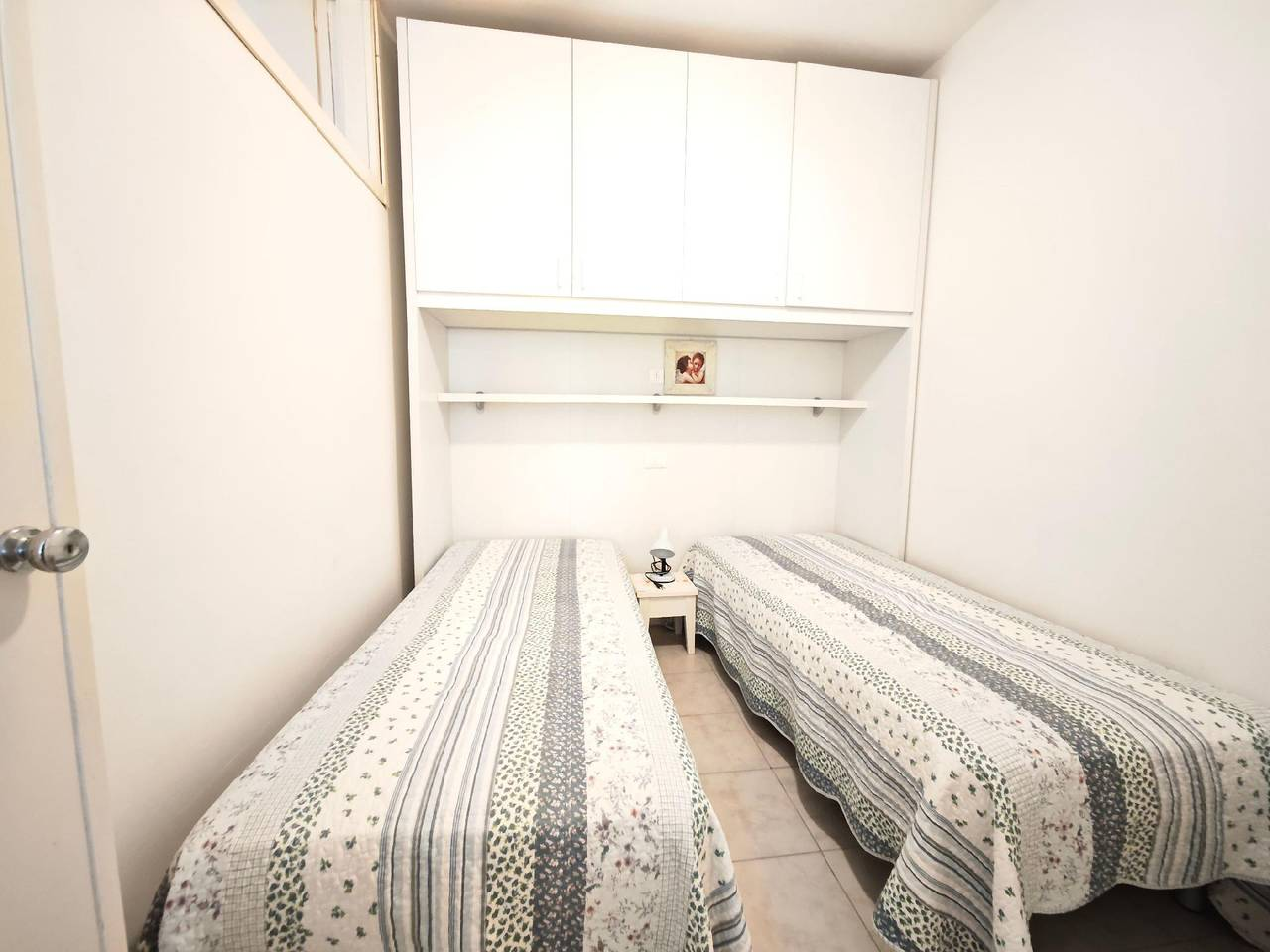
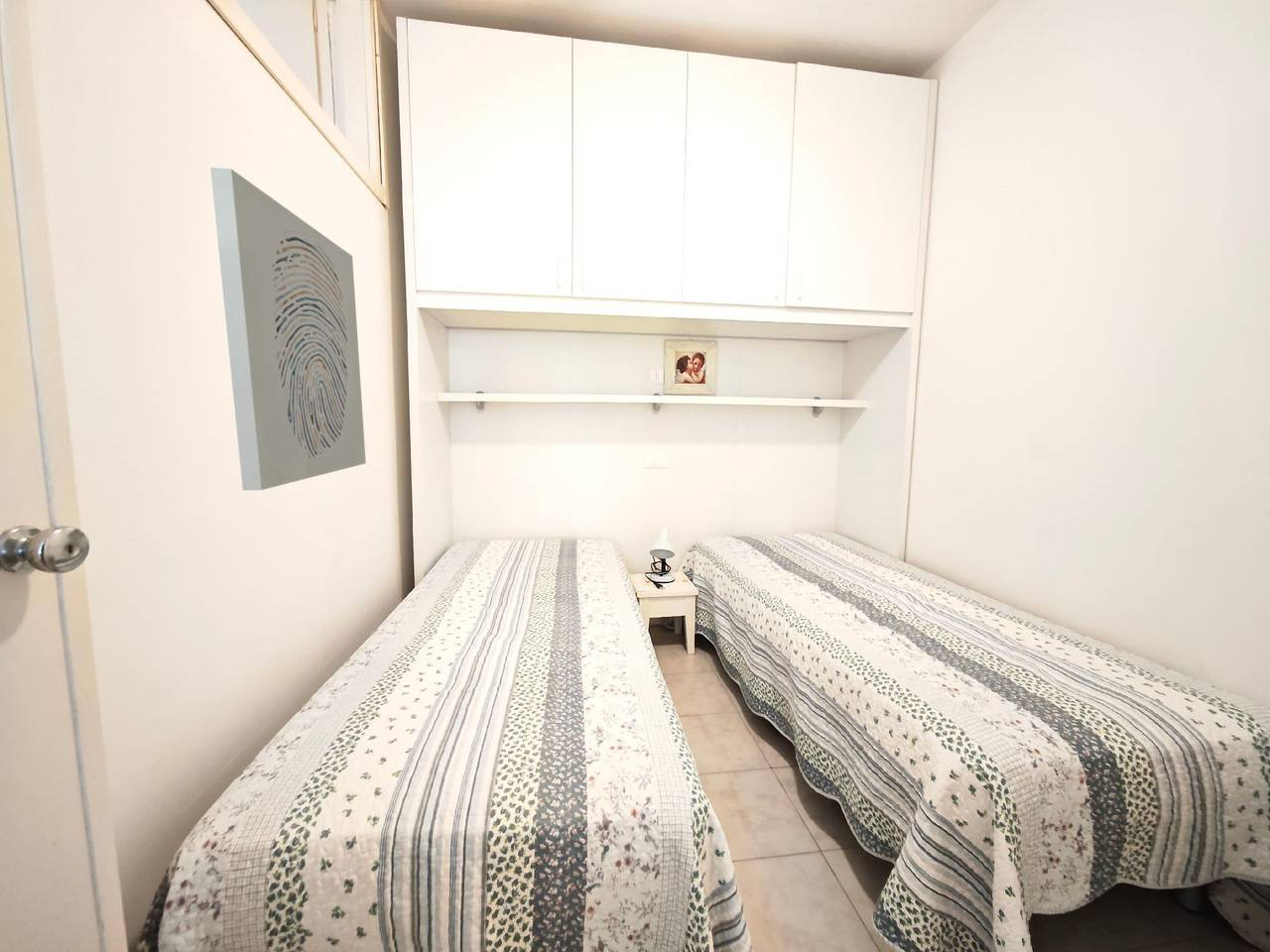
+ wall art (307, 352)
